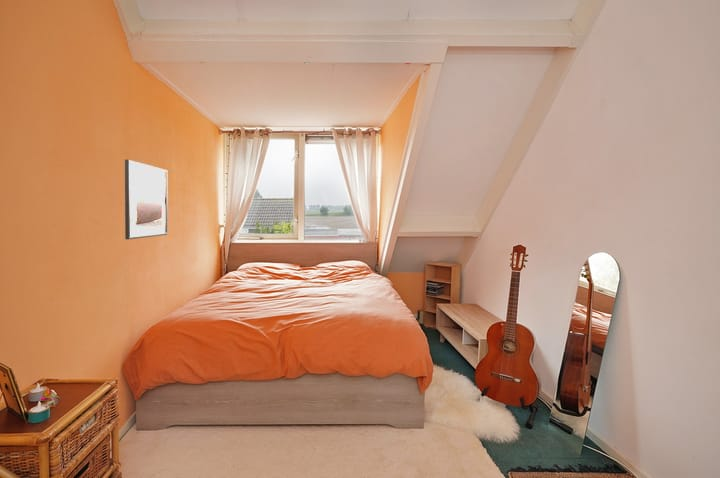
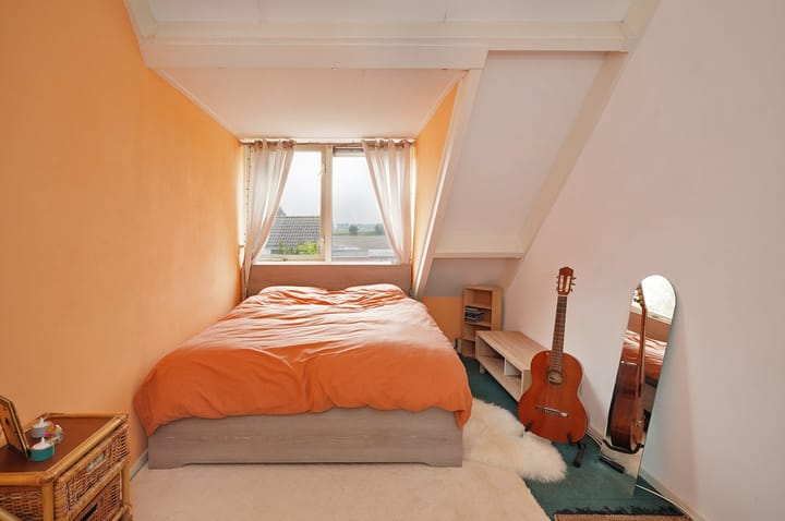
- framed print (148, 201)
